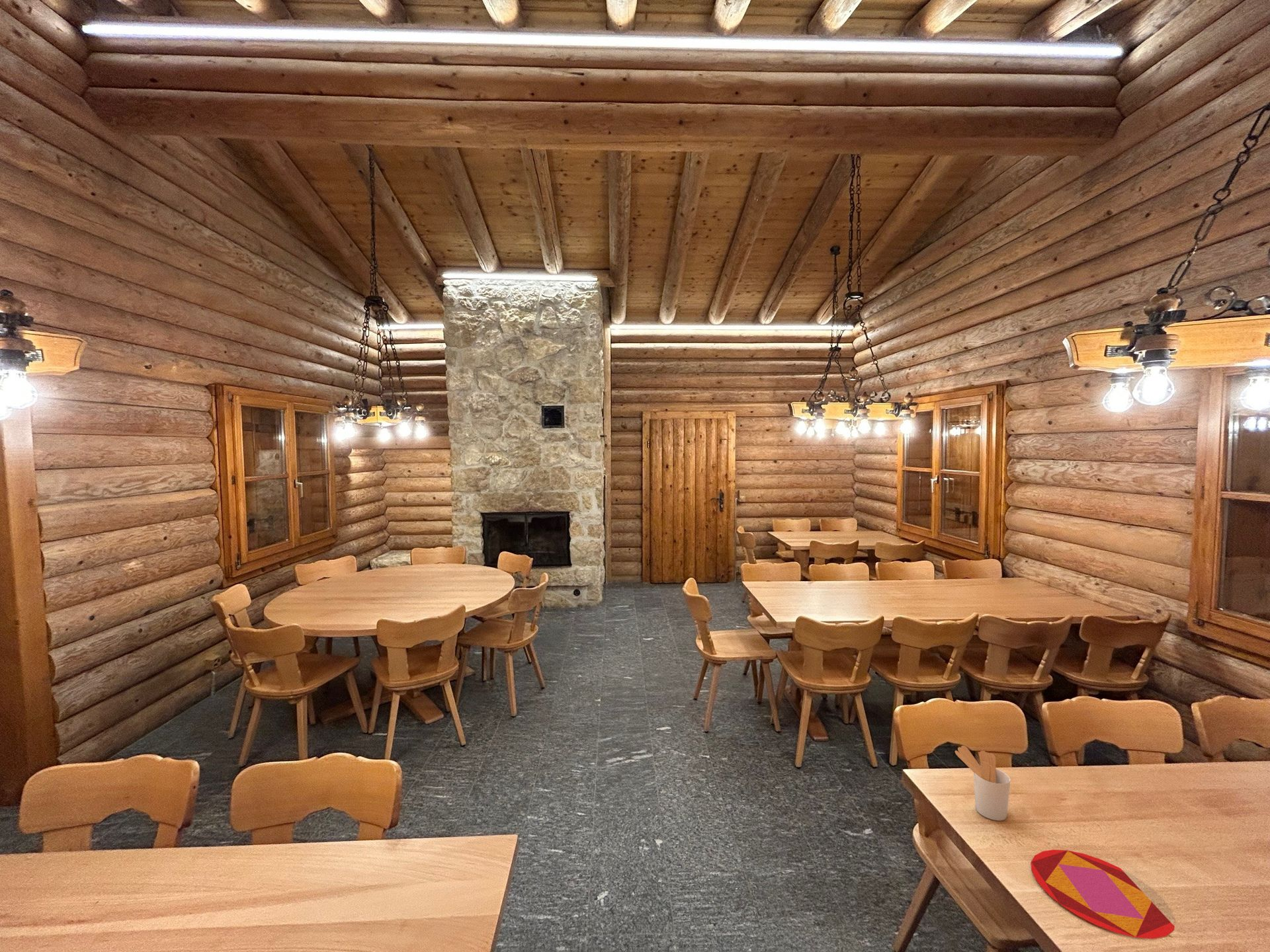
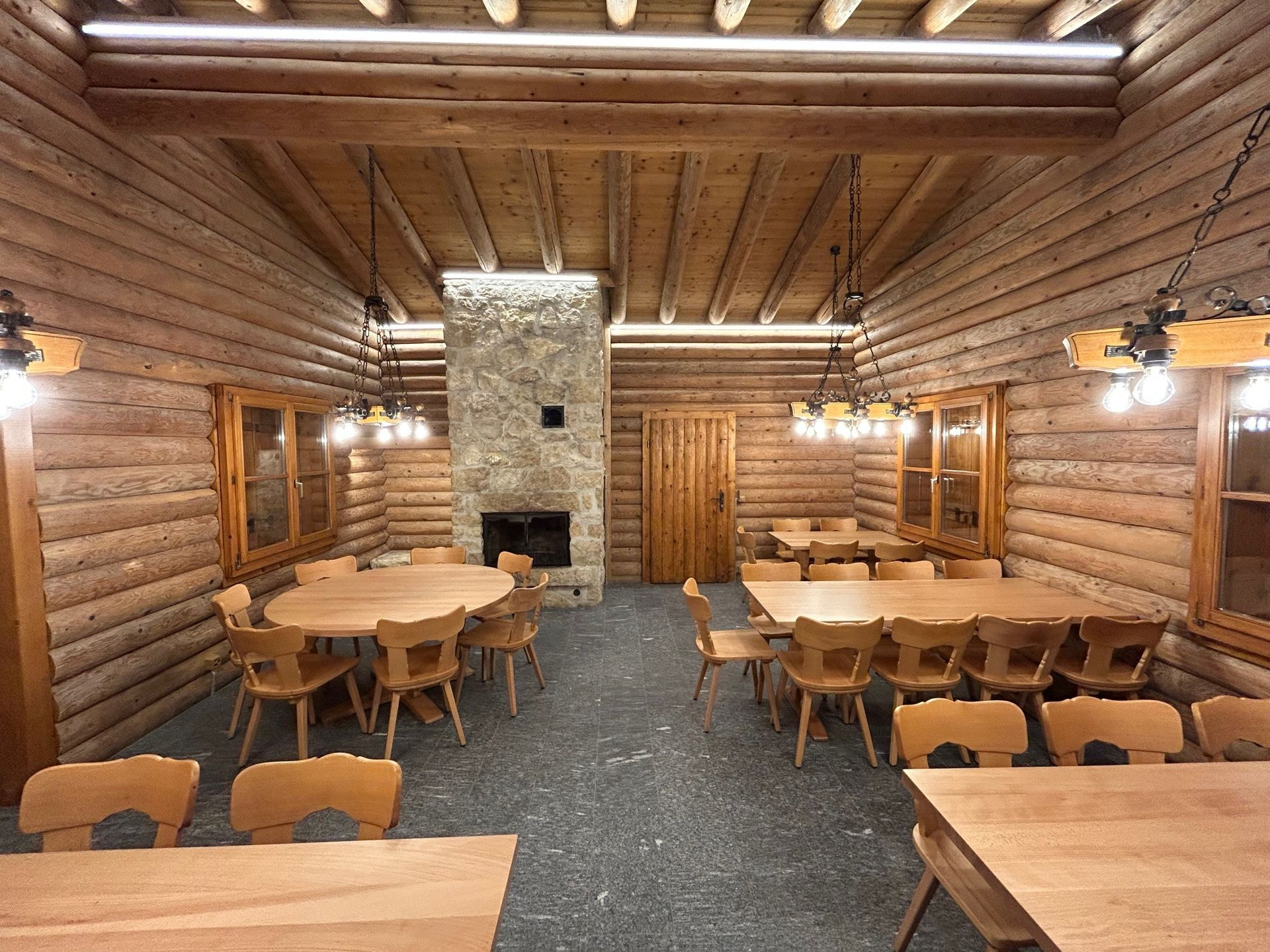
- plate (1098, 889)
- utensil holder (982, 781)
